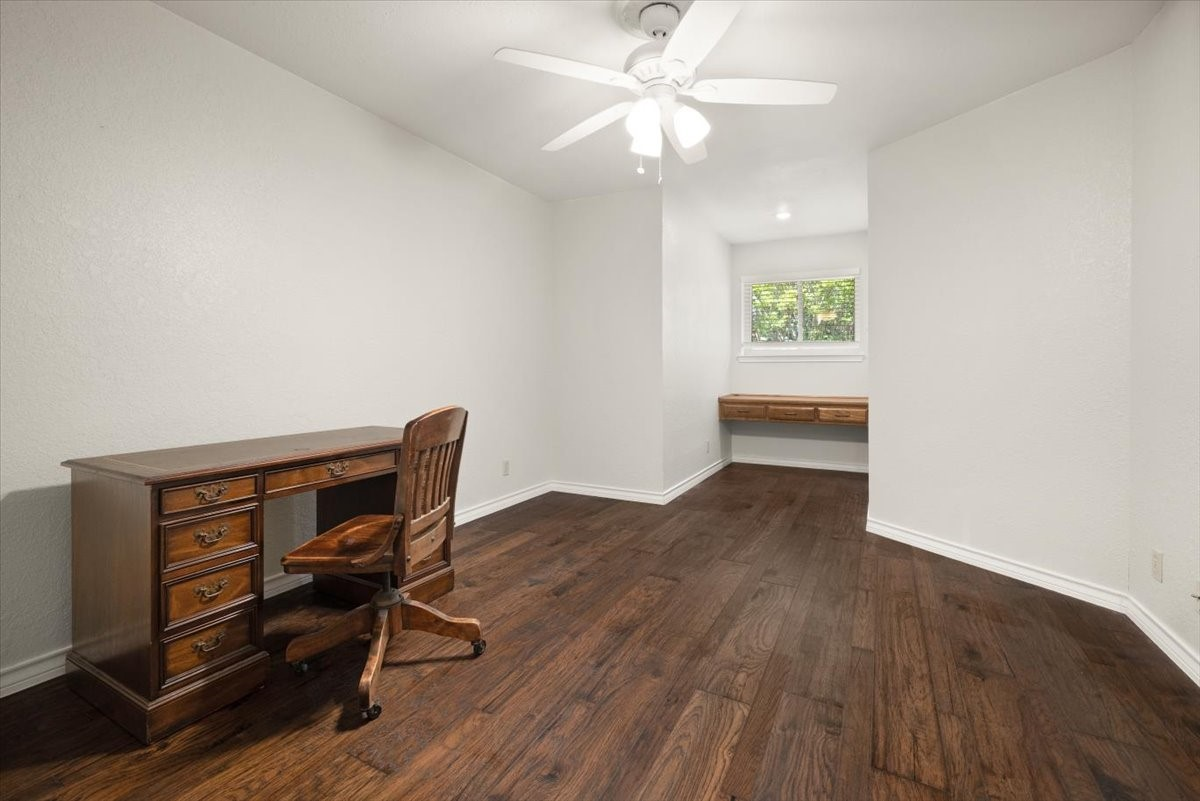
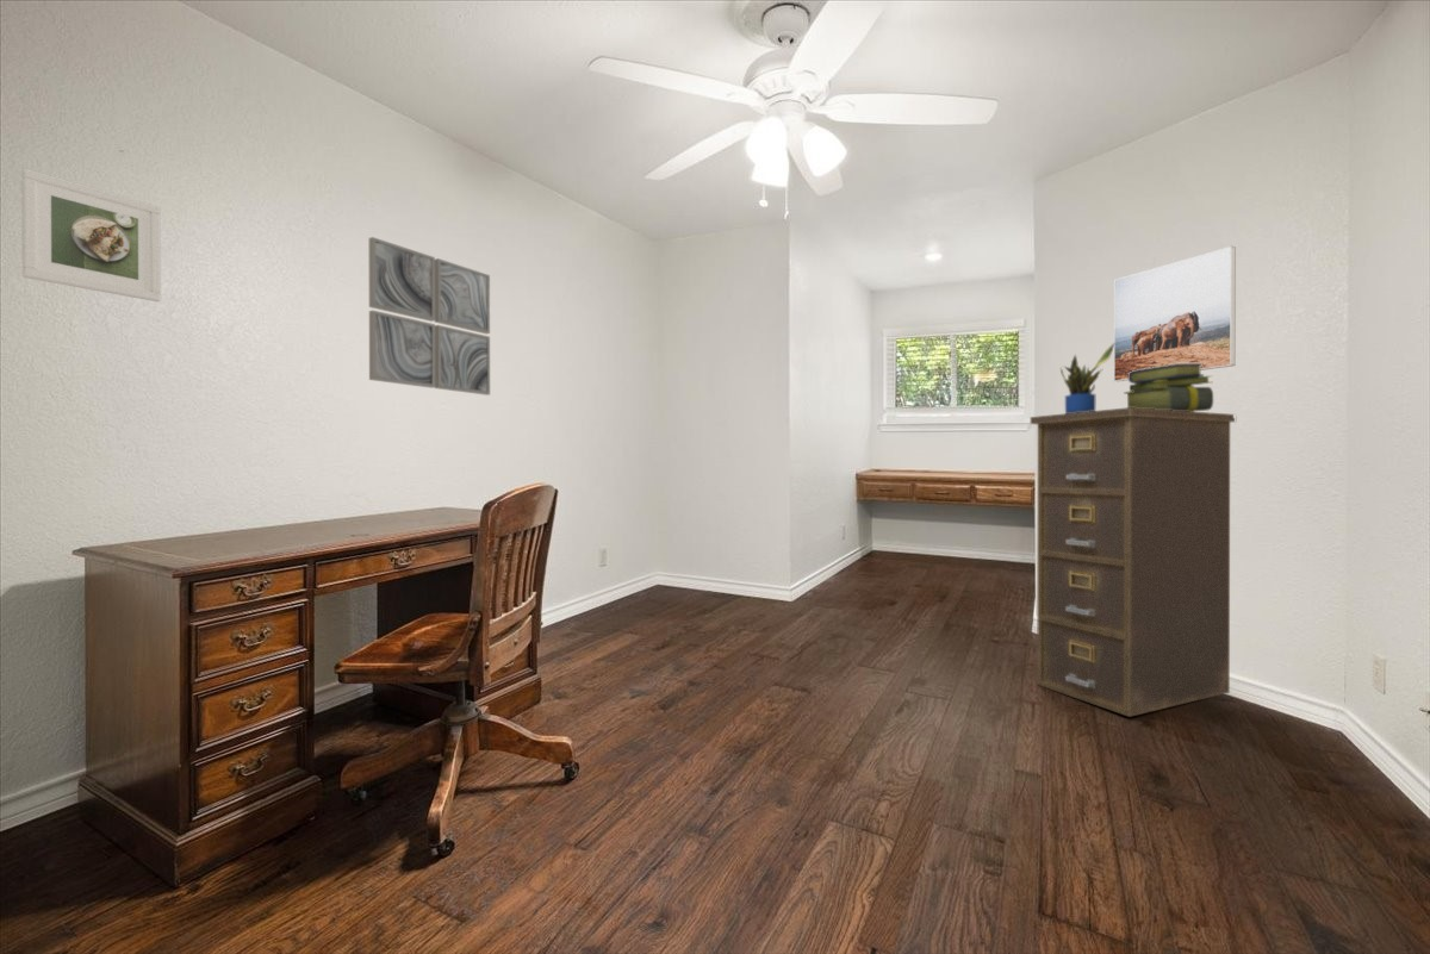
+ potted plant (1086, 379)
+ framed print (95, 239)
+ wall art (435, 322)
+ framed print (1169, 319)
+ stack of books (1168, 388)
+ filing cabinet (1130, 551)
